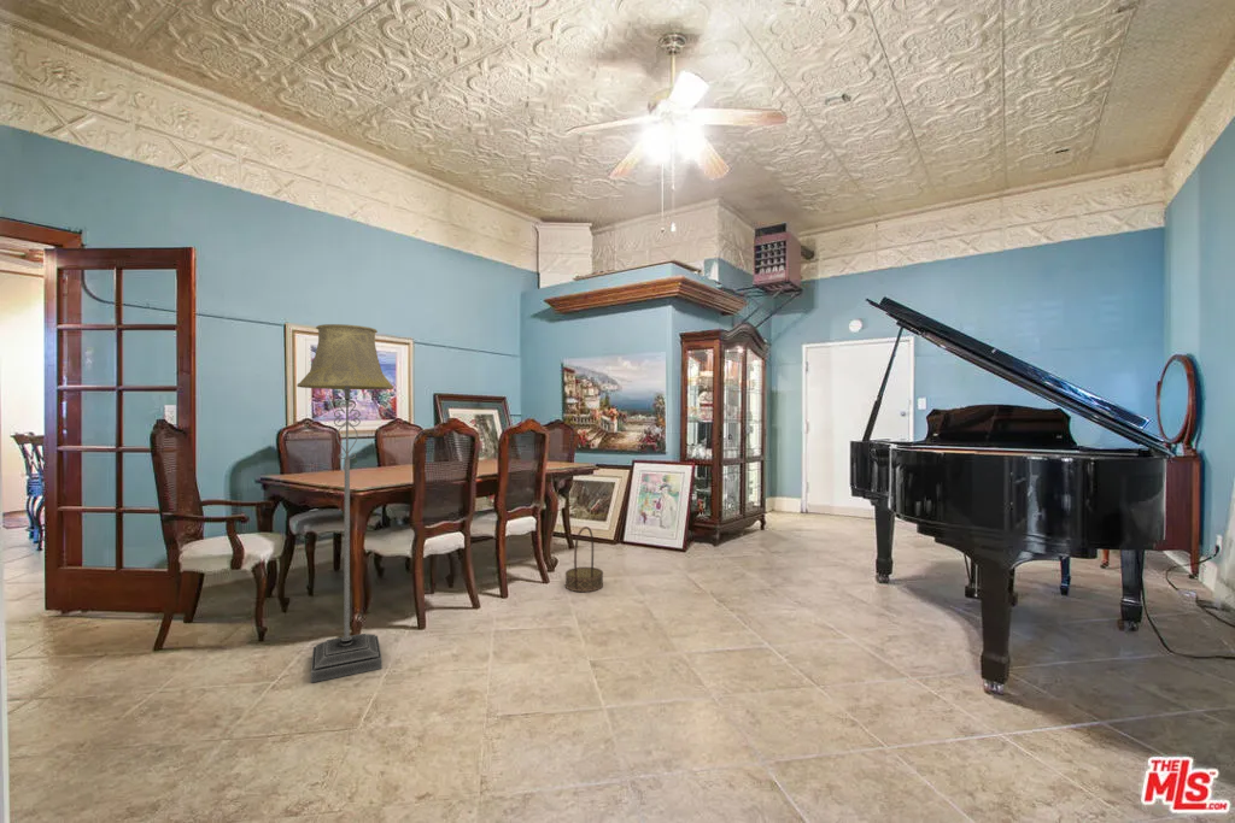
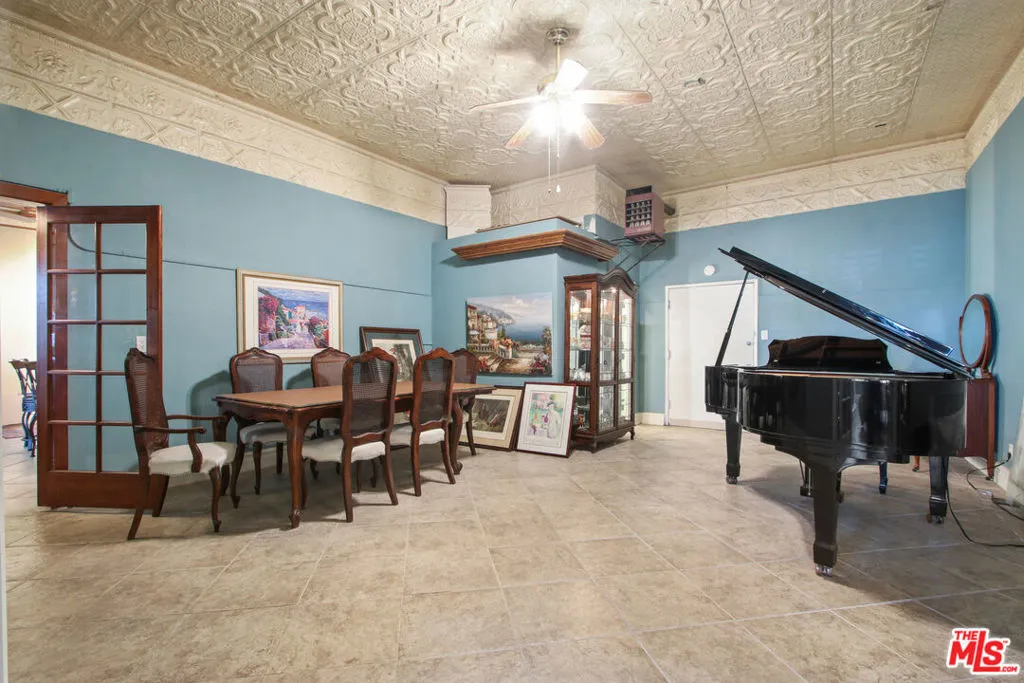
- basket (591, 555)
- floor lamp (346, 495)
